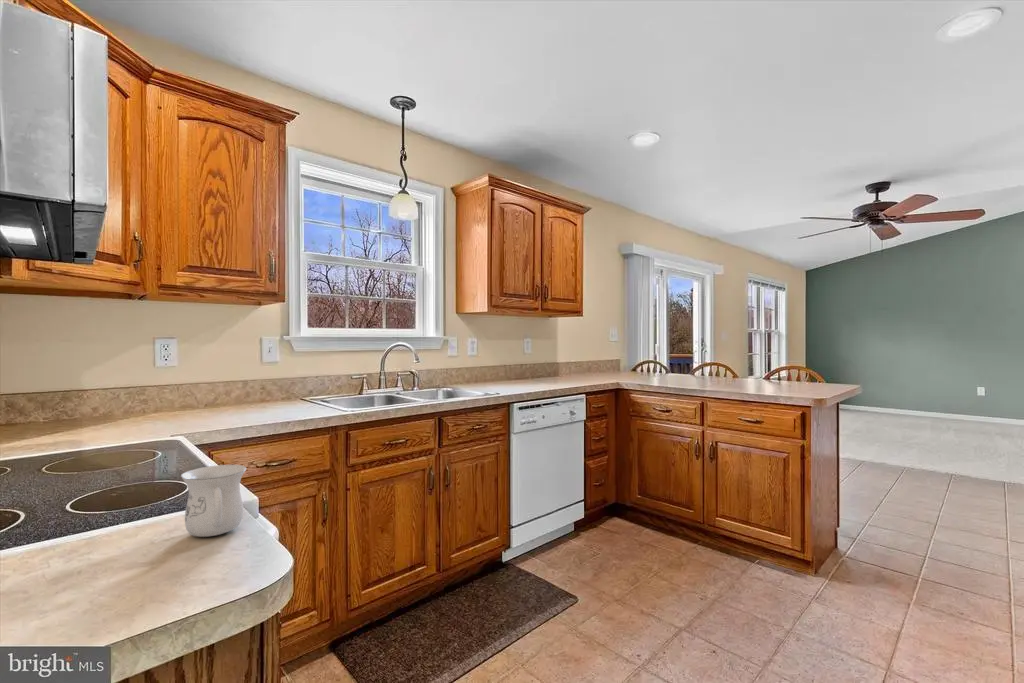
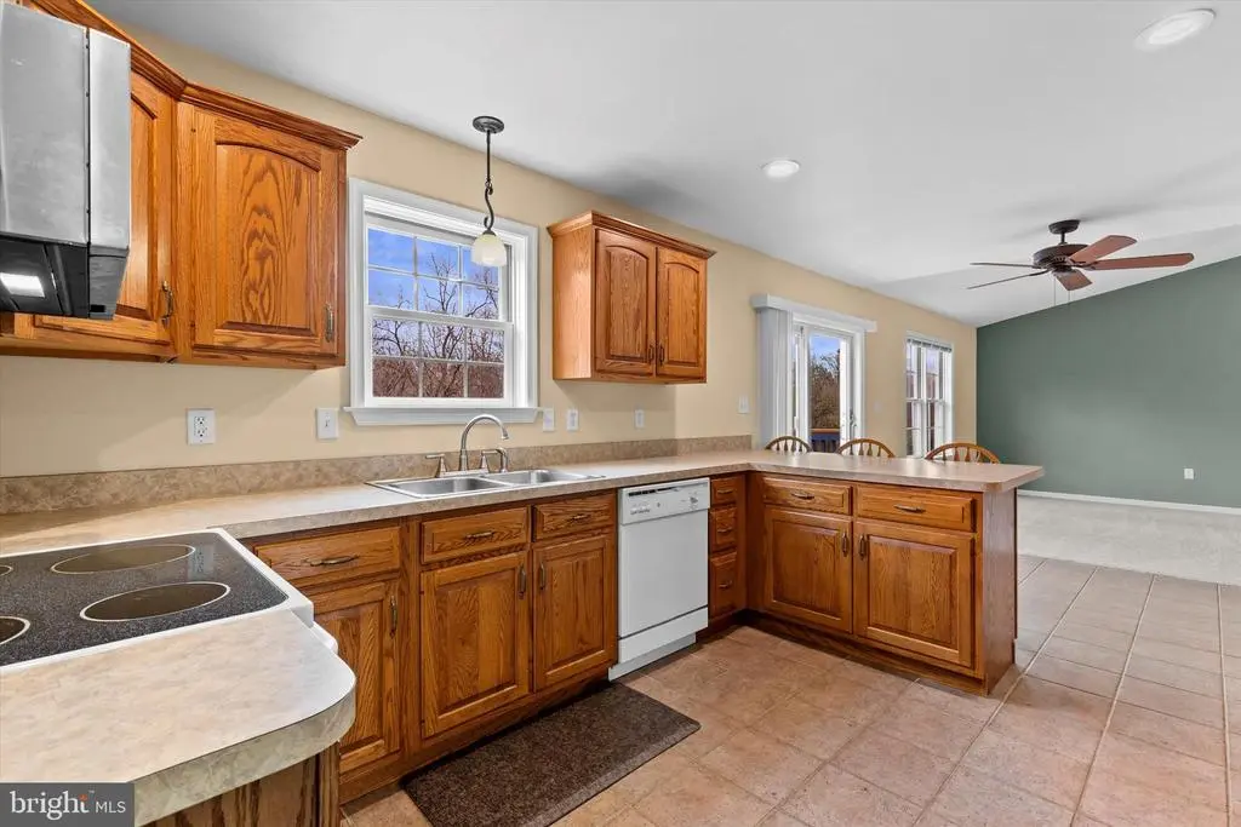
- mug (215, 504)
